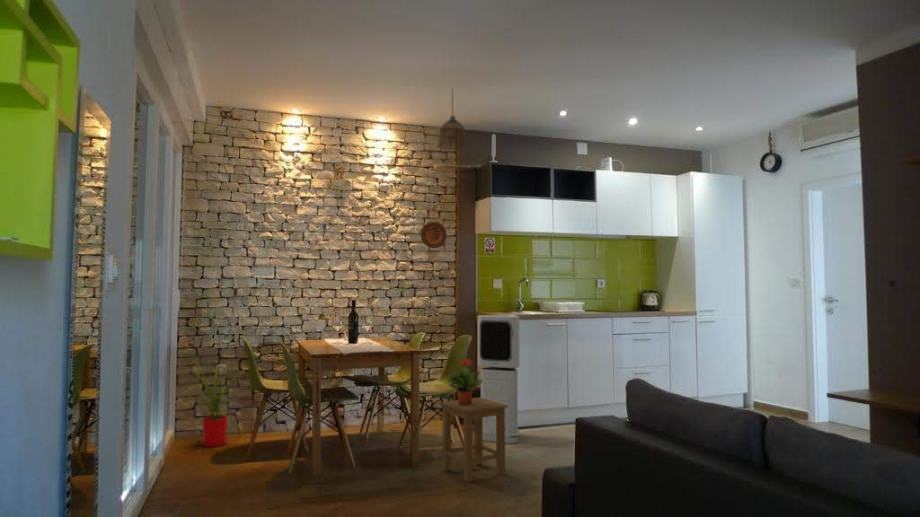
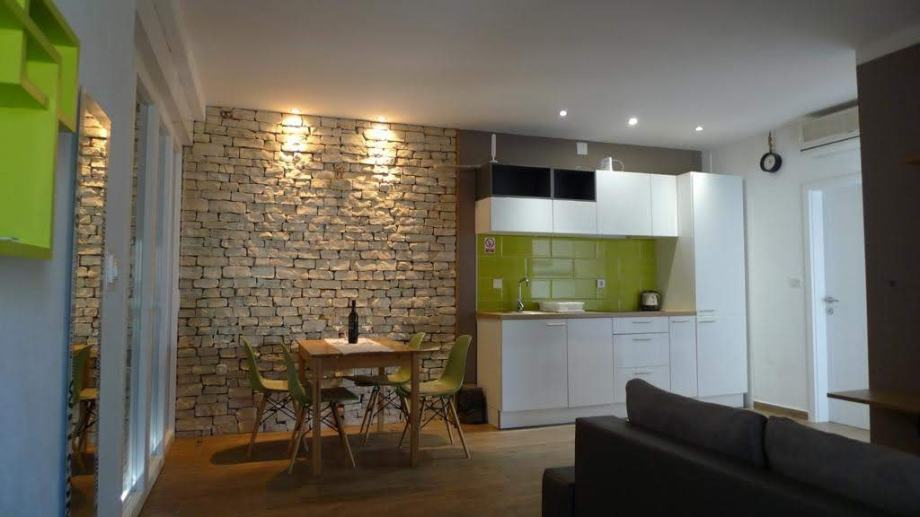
- stool (474, 437)
- potted plant (465, 380)
- pendant lamp (452, 117)
- air purifier (503, 376)
- house plant (215, 401)
- decorative plate (433, 234)
